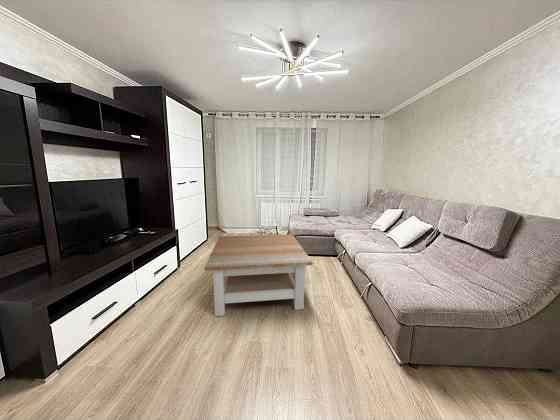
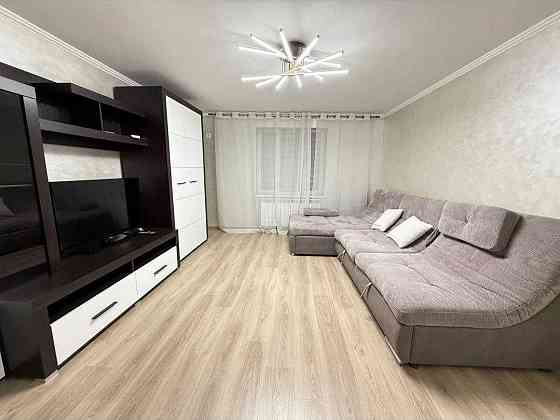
- coffee table (258, 267)
